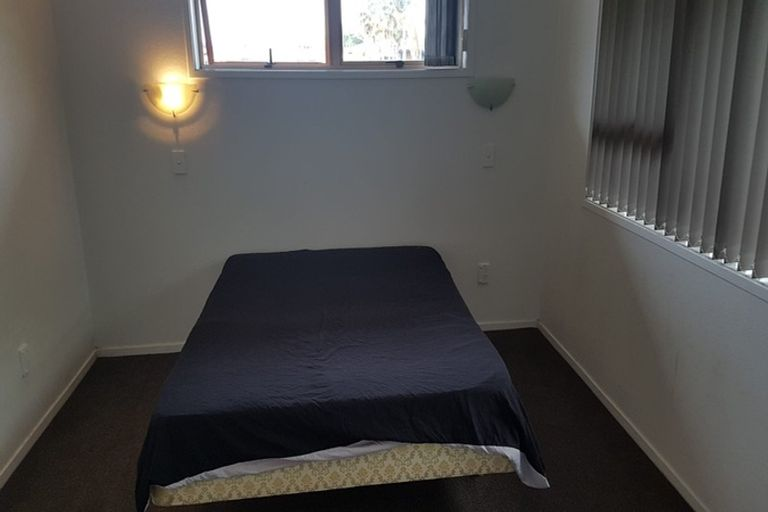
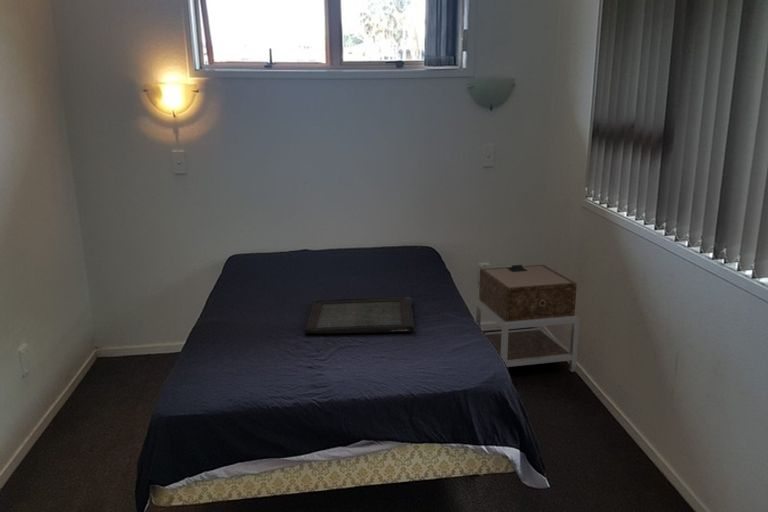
+ serving tray (361, 314)
+ nightstand (524, 316)
